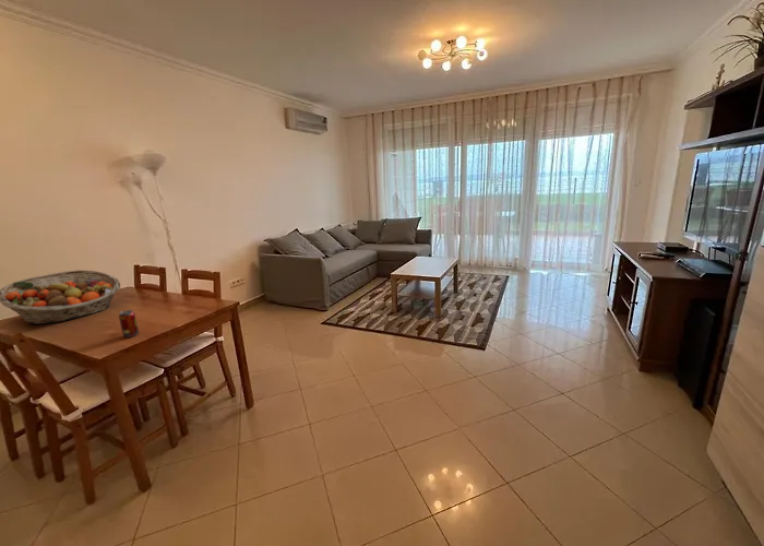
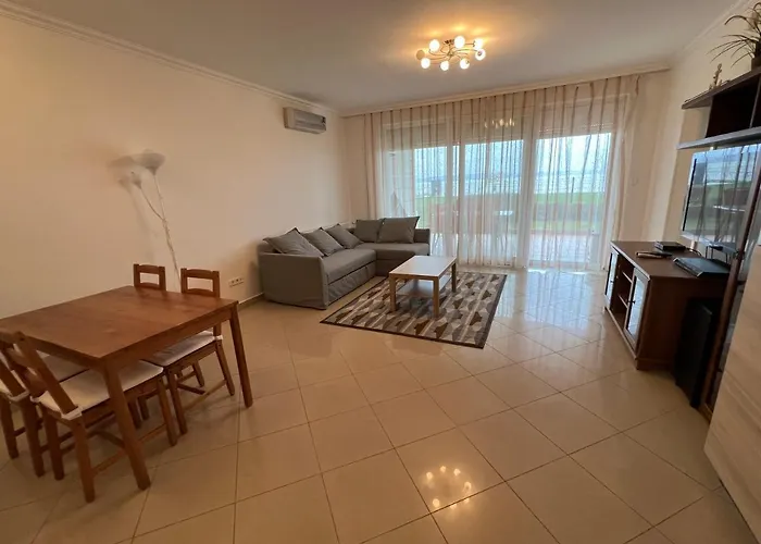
- beverage can (128, 323)
- fruit basket (65, 295)
